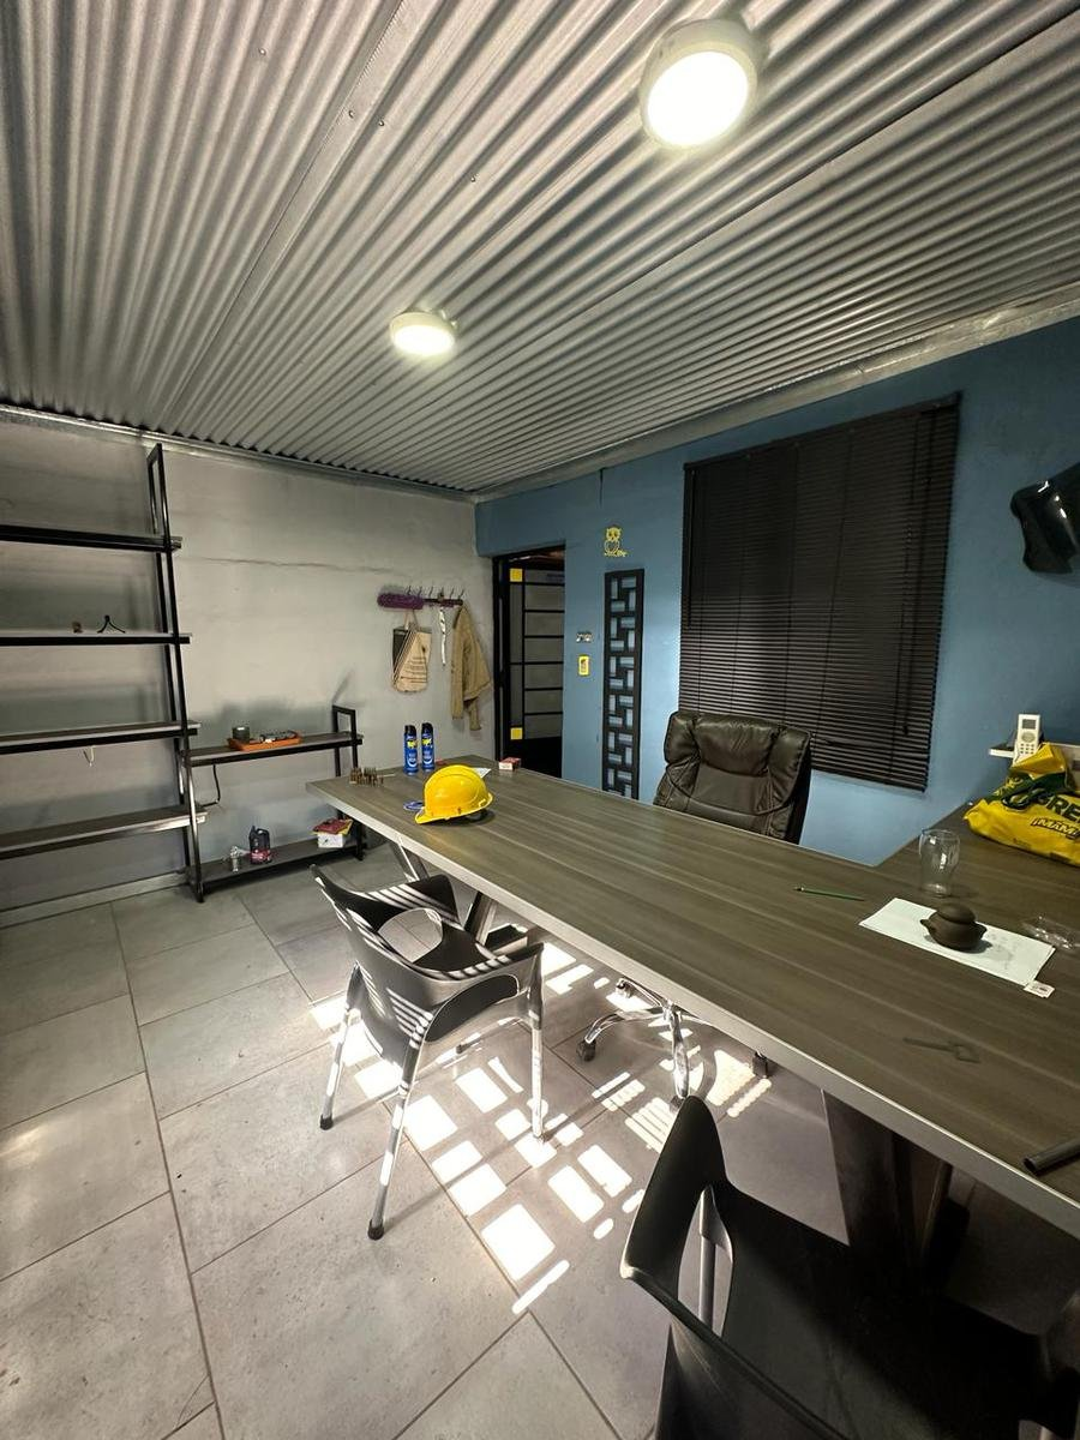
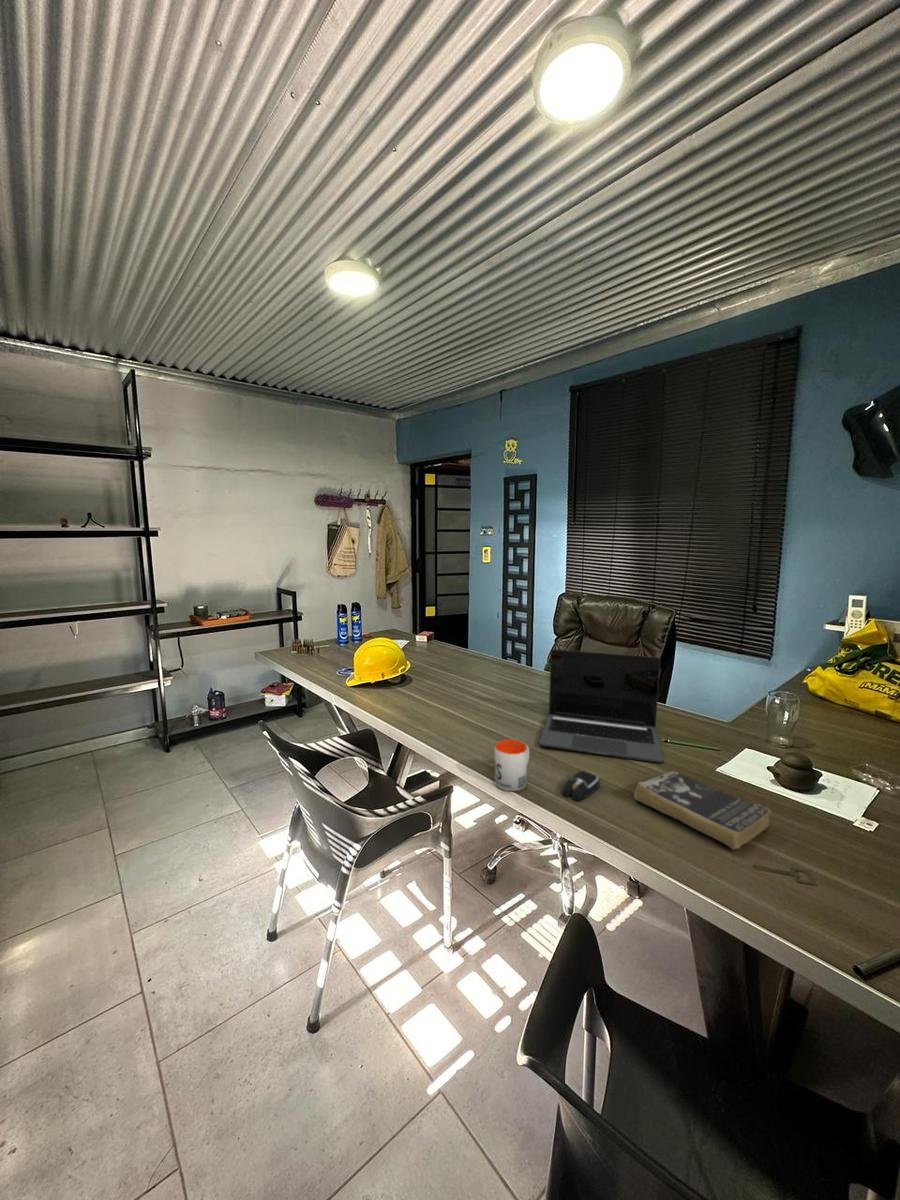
+ laptop (601, 700)
+ book (698, 804)
+ computer mouse (581, 783)
+ mug (514, 762)
